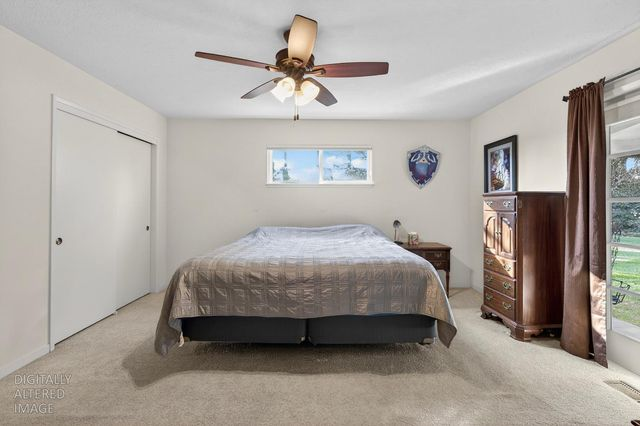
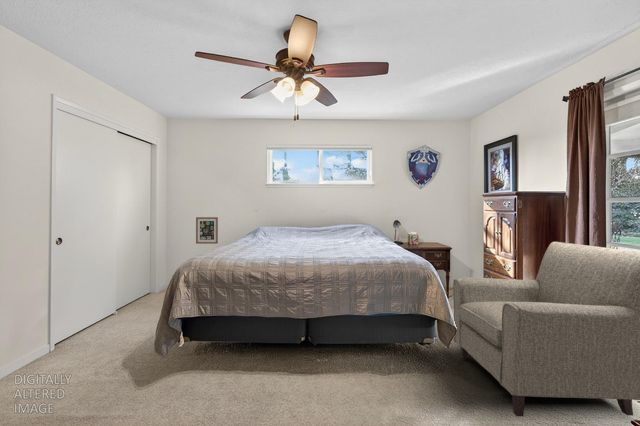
+ chair (541, 314)
+ wall art (206, 230)
